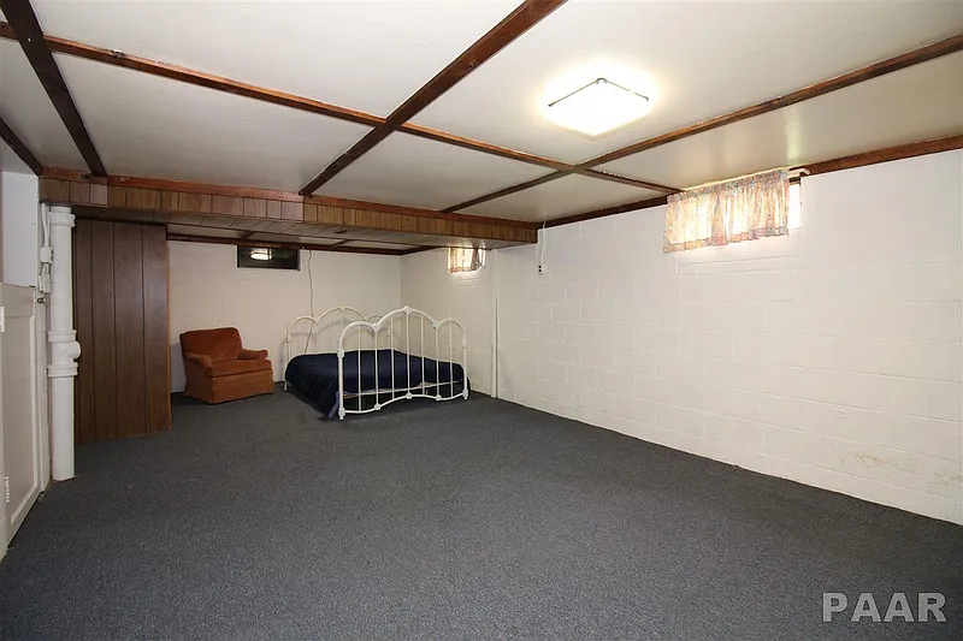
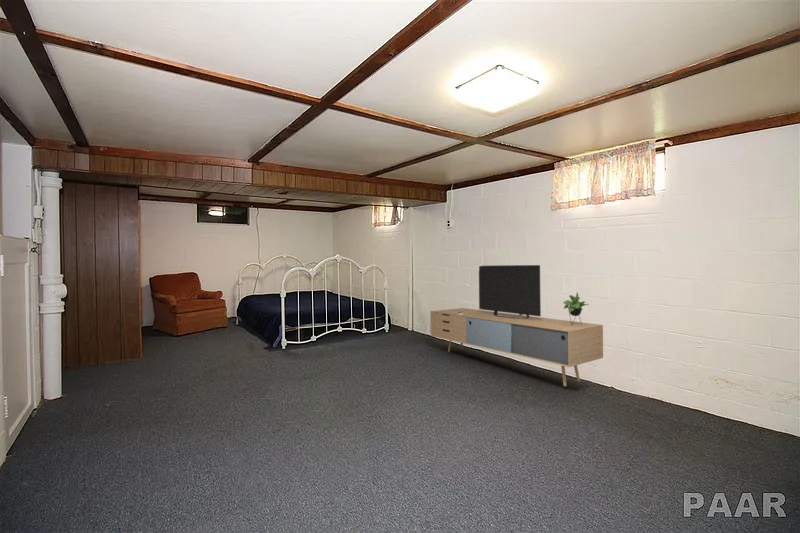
+ media console (504, 315)
